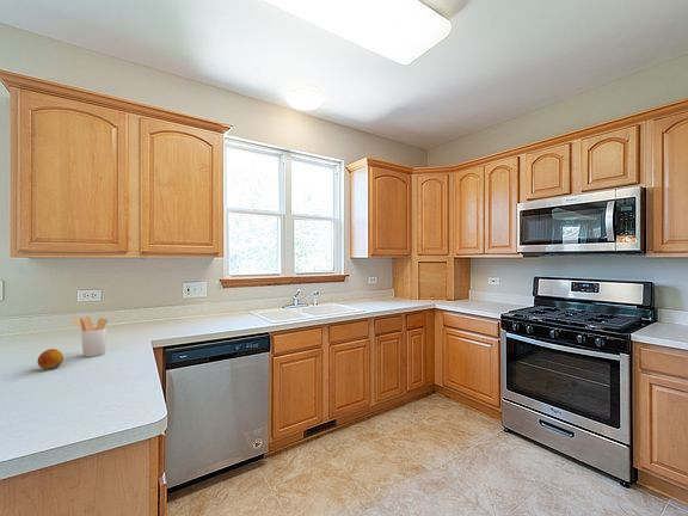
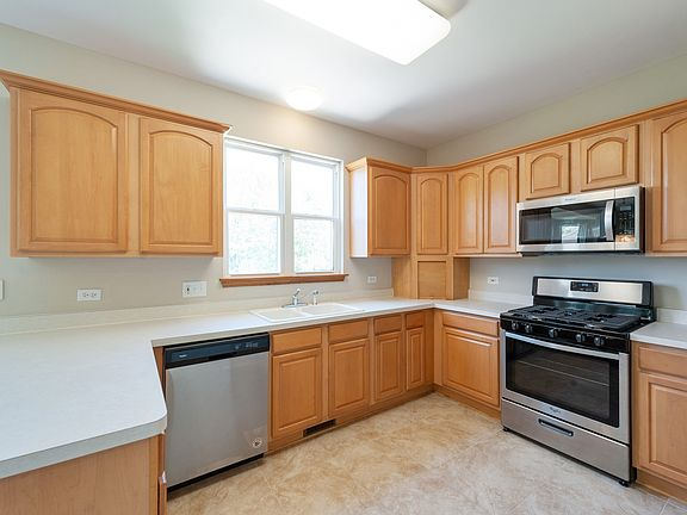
- utensil holder (90, 334)
- fruit (50, 358)
